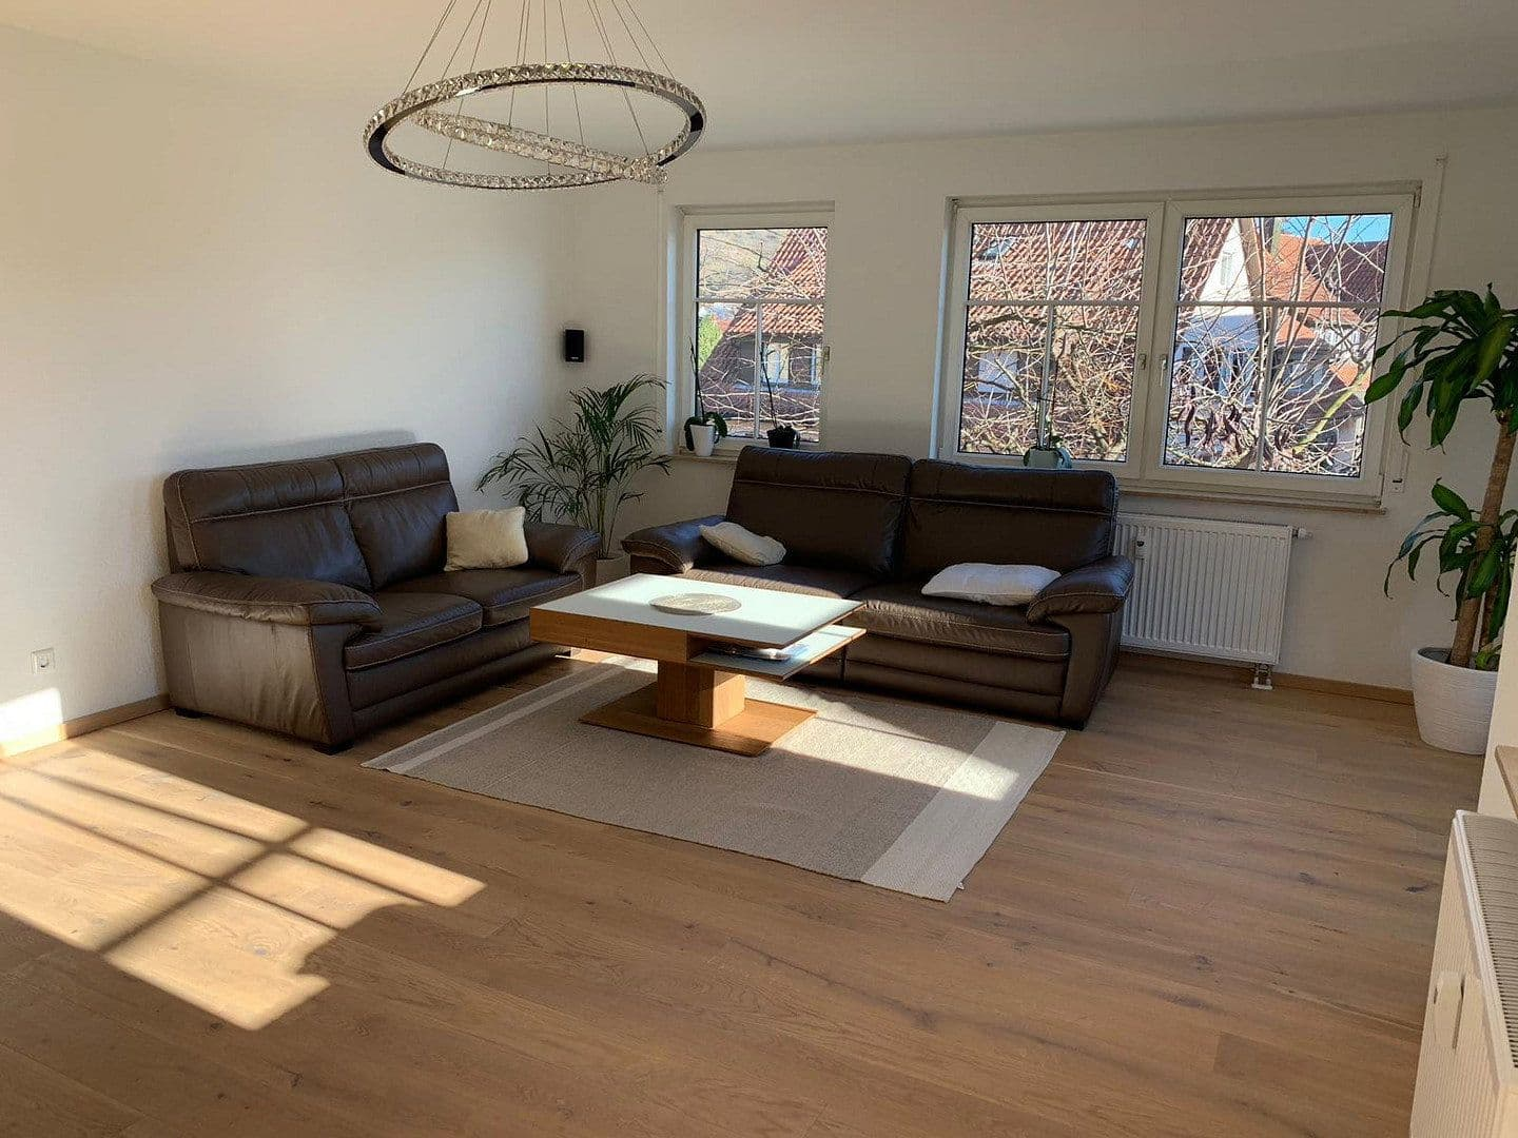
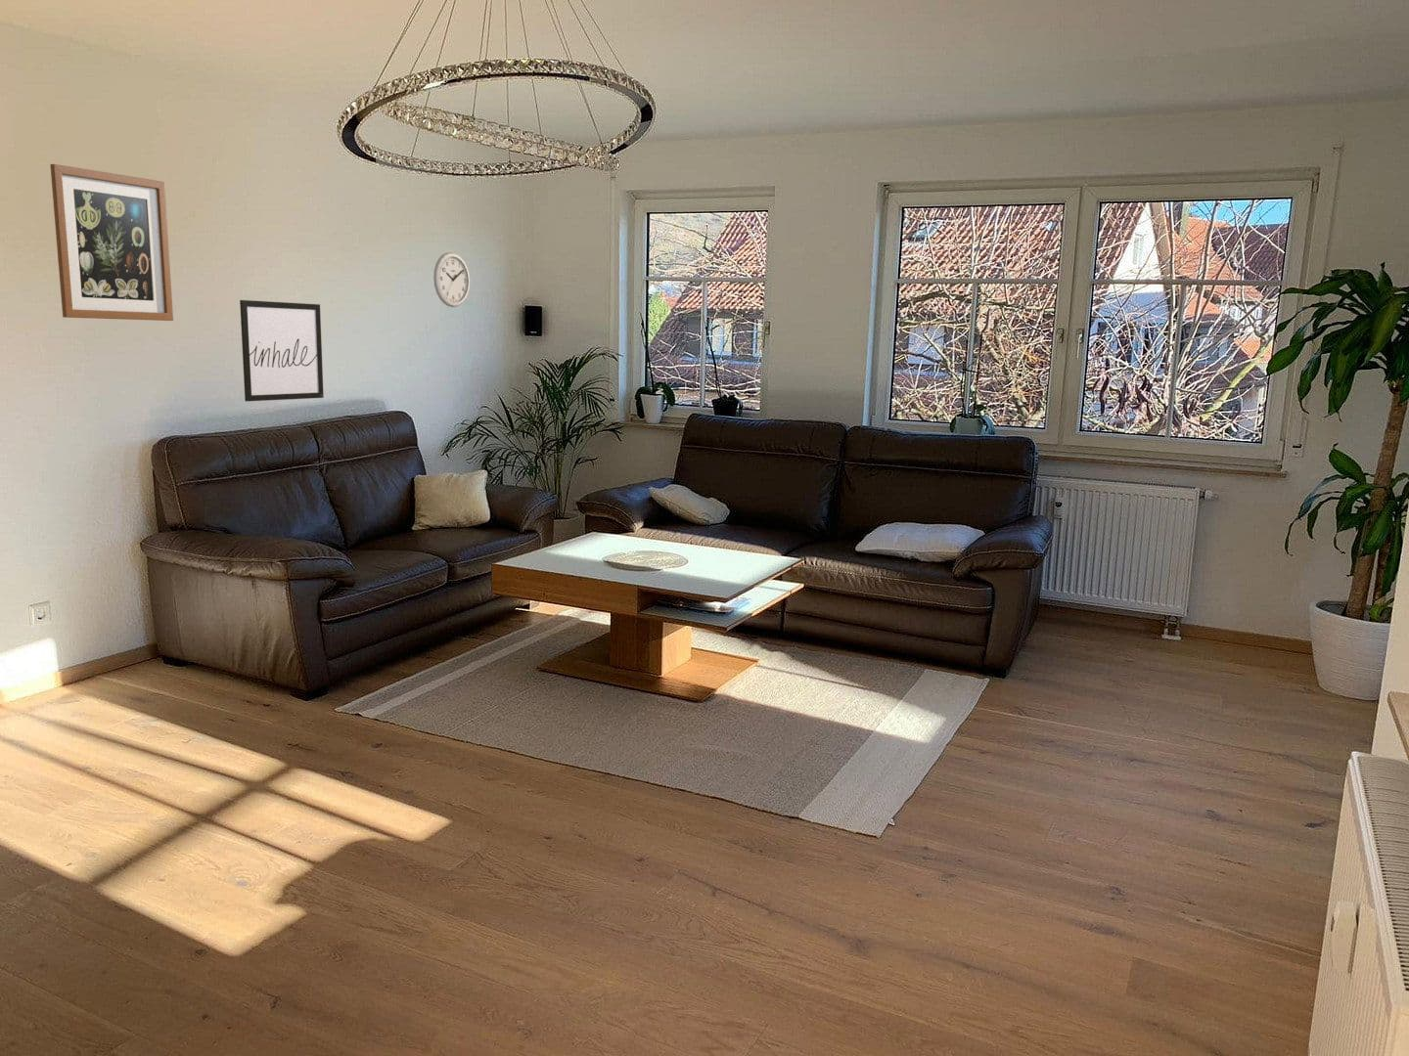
+ wall art (283, 351)
+ wall art (115, 246)
+ wall clock (452, 280)
